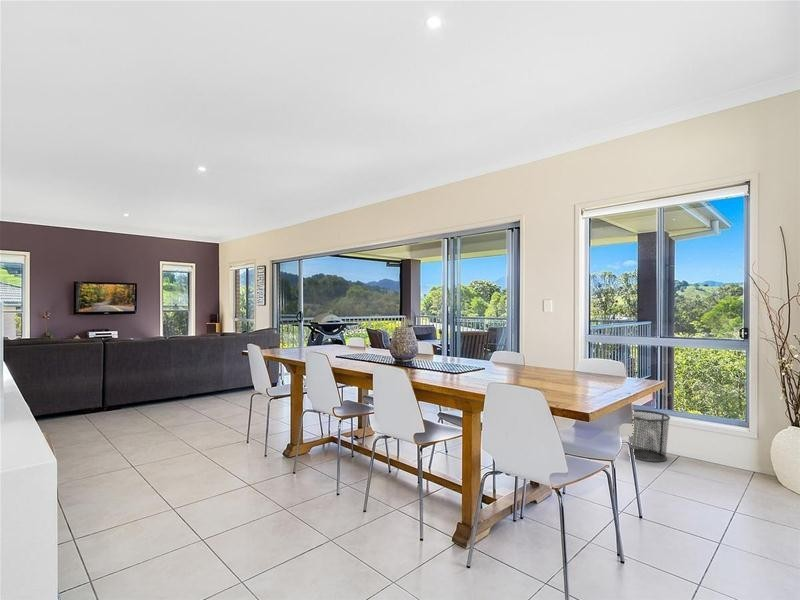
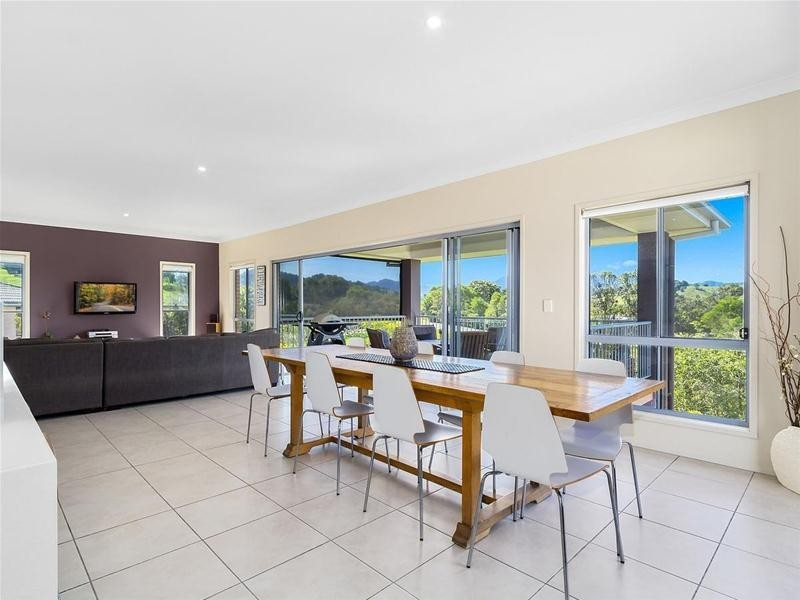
- waste bin (647, 435)
